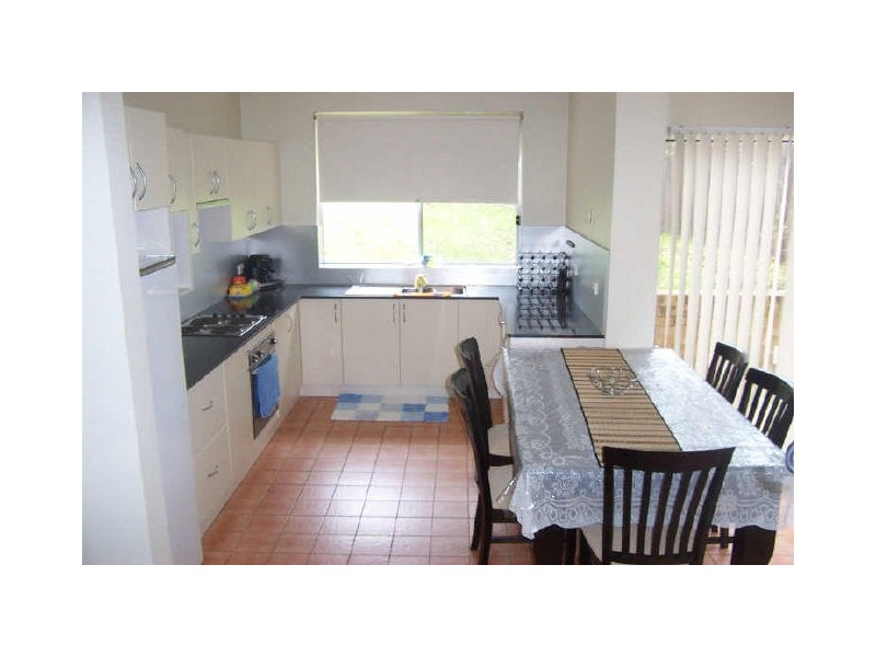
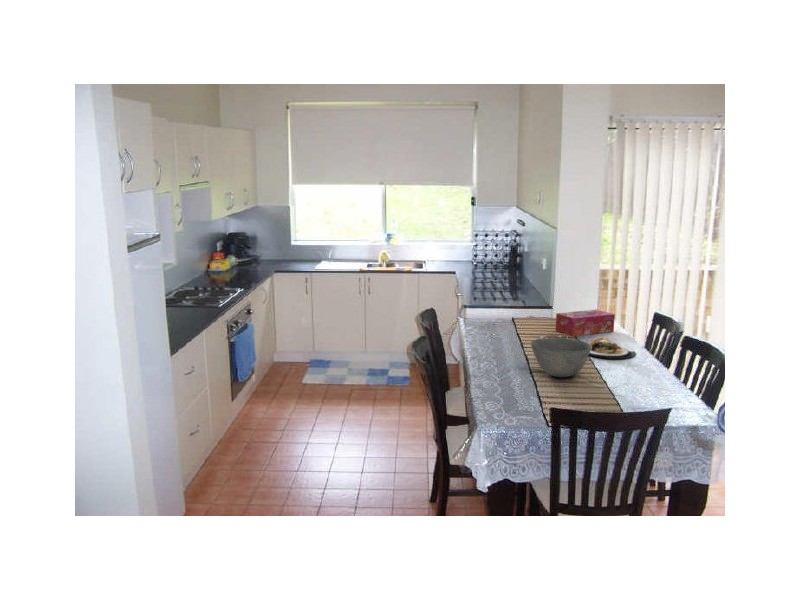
+ tissue box (584, 322)
+ plate (608, 344)
+ bowl (560, 359)
